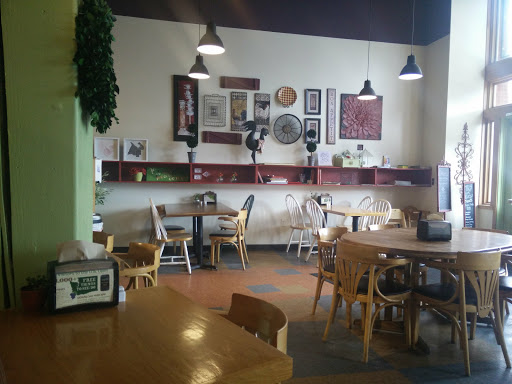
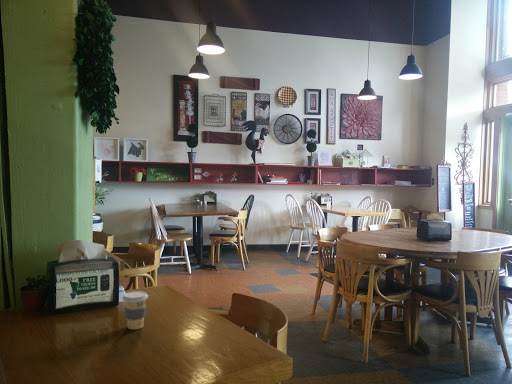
+ coffee cup (135, 310)
